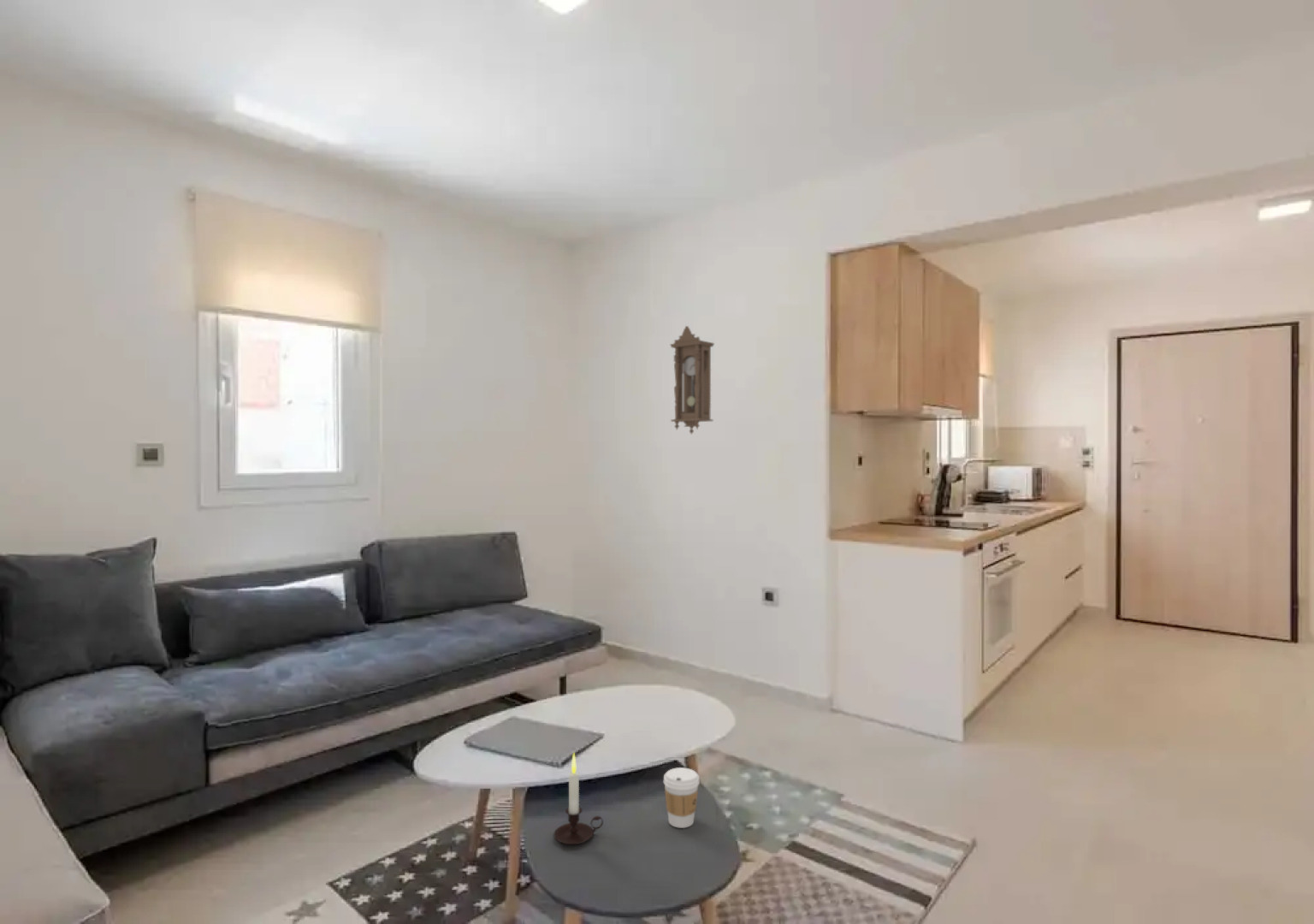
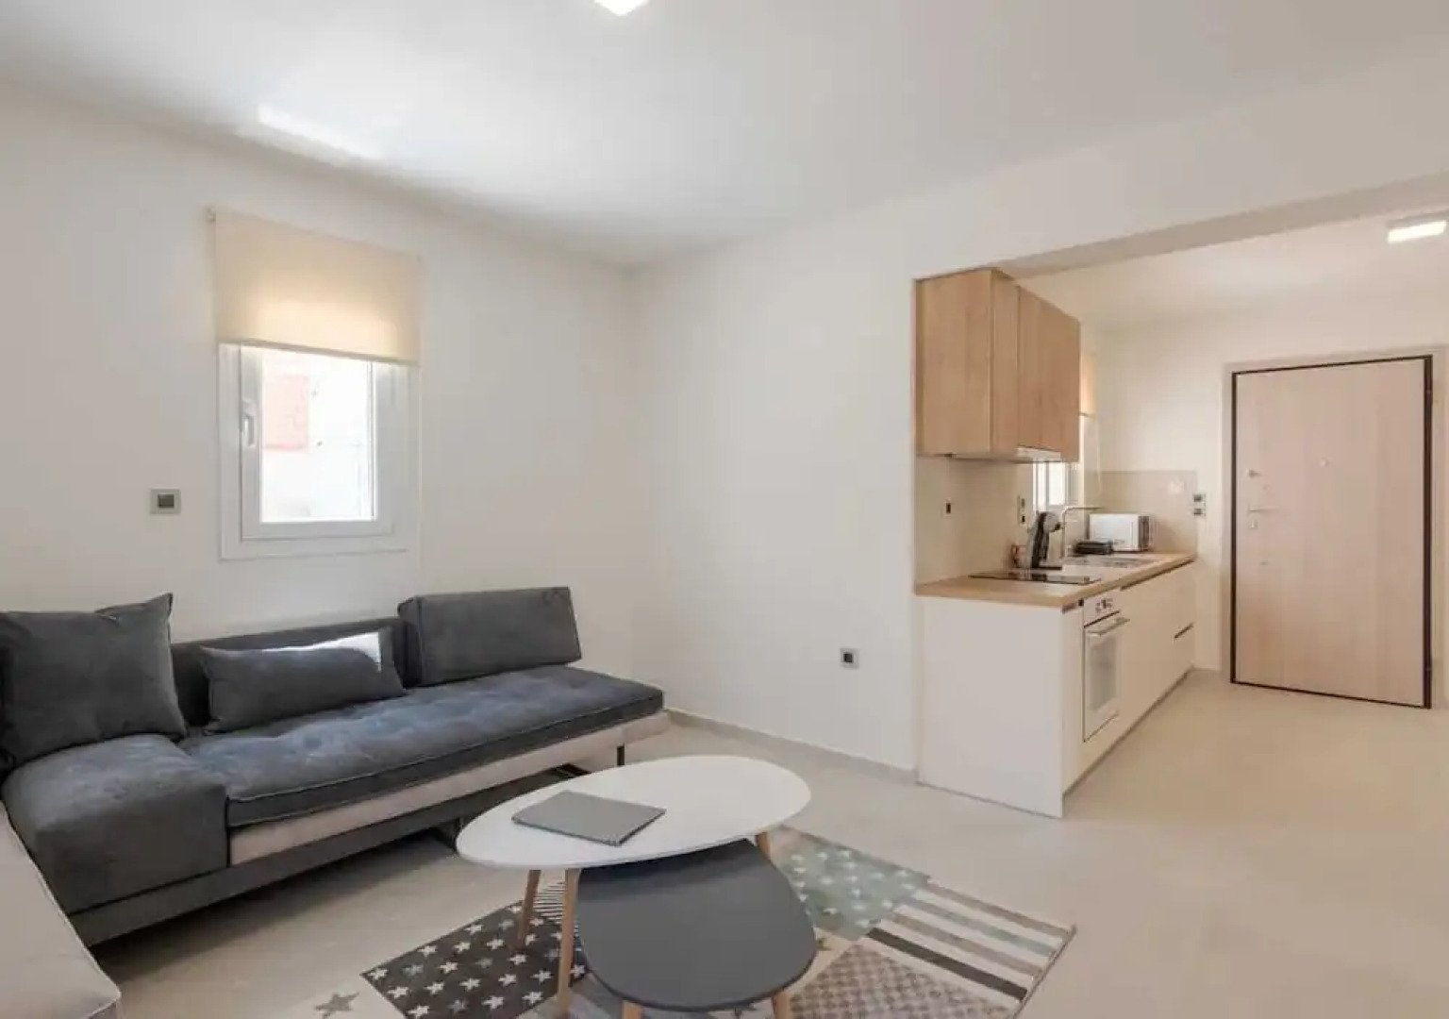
- pendulum clock (691, 381)
- candle (578, 793)
- coffee cup (681, 797)
